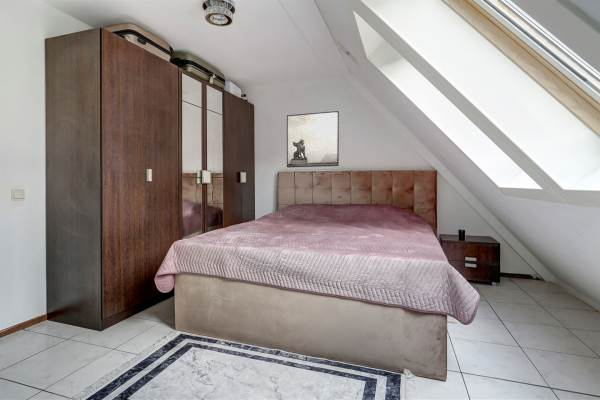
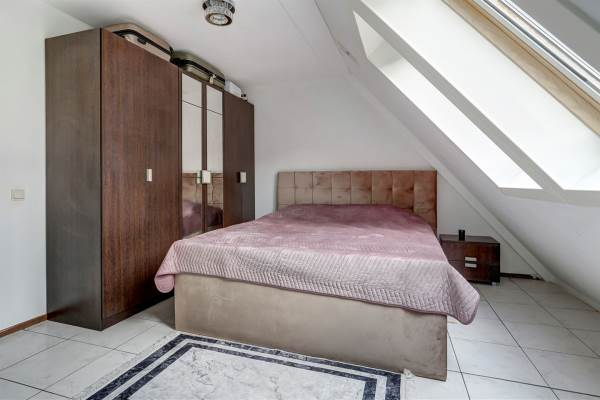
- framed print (312, 140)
